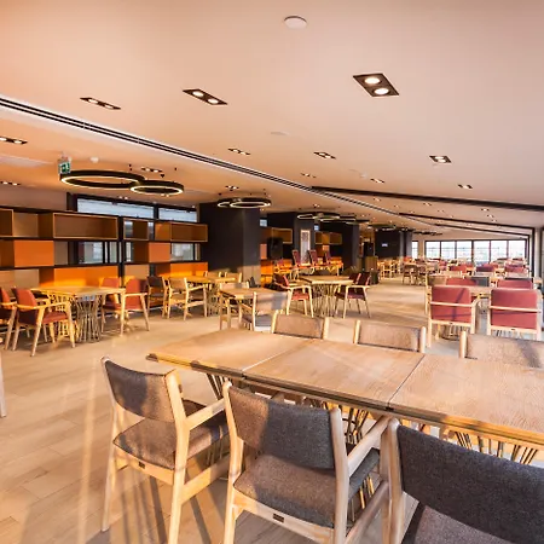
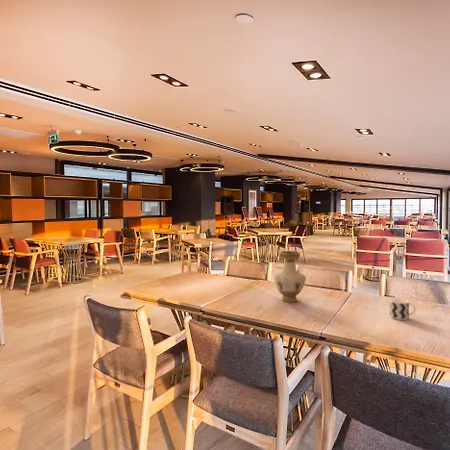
+ cup (402, 309)
+ vase (289, 276)
